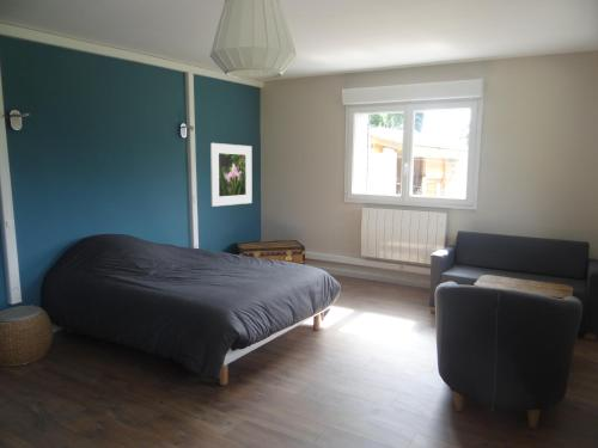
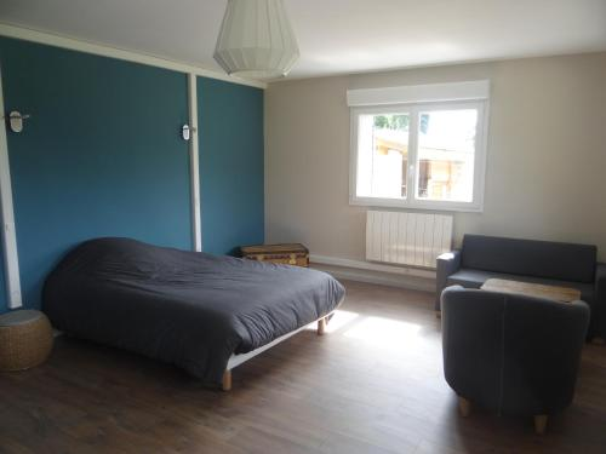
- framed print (232, 174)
